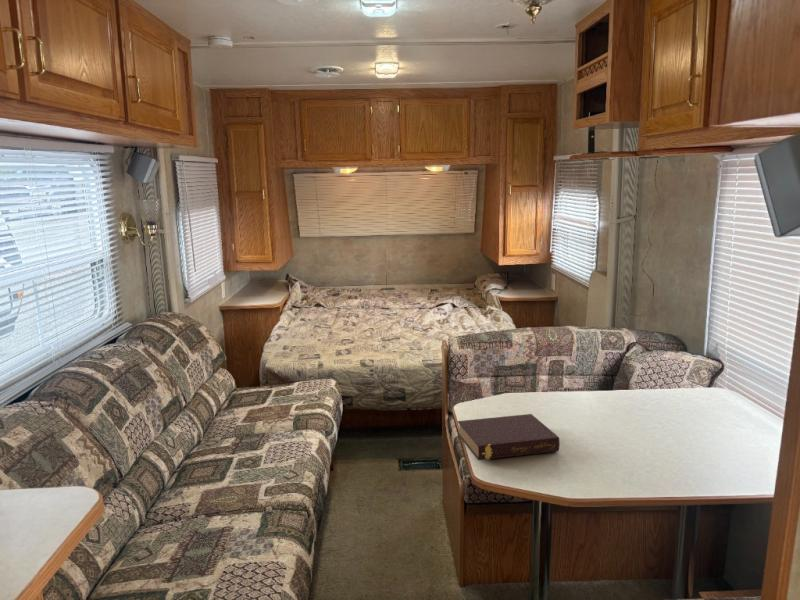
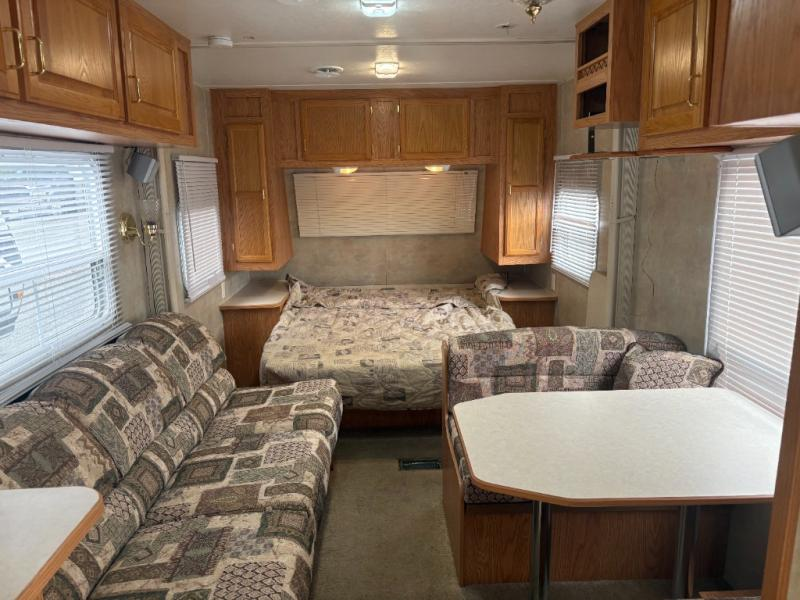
- book (506, 435)
